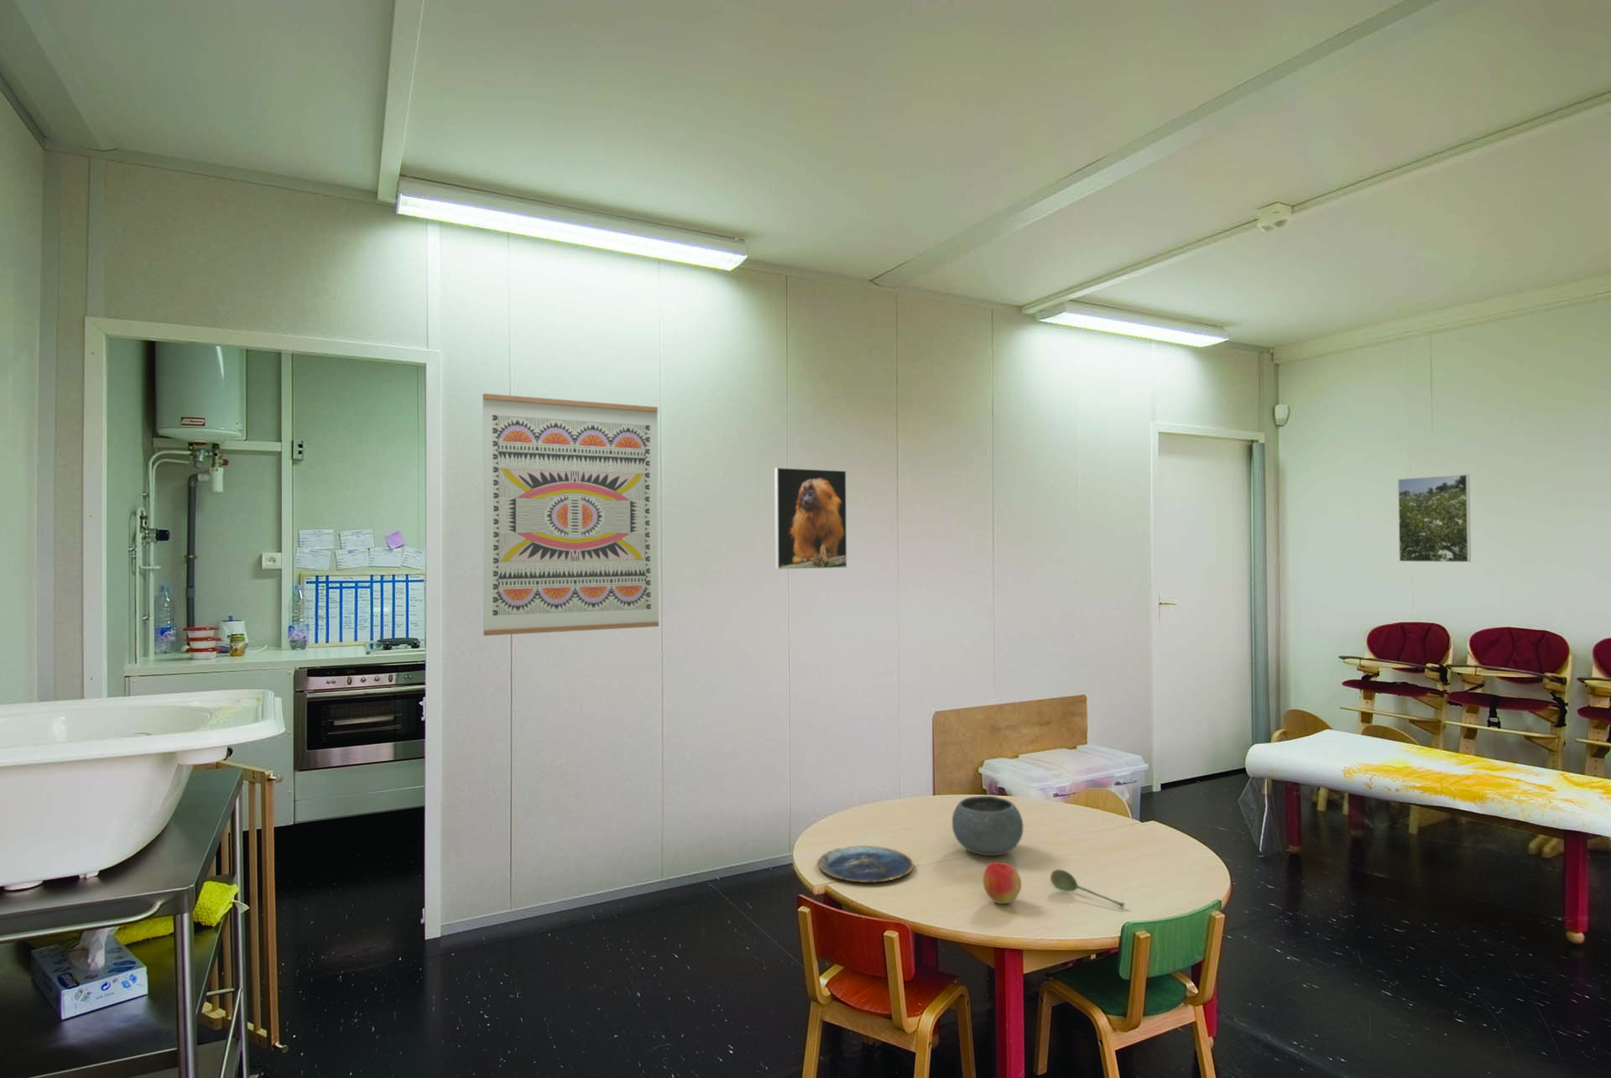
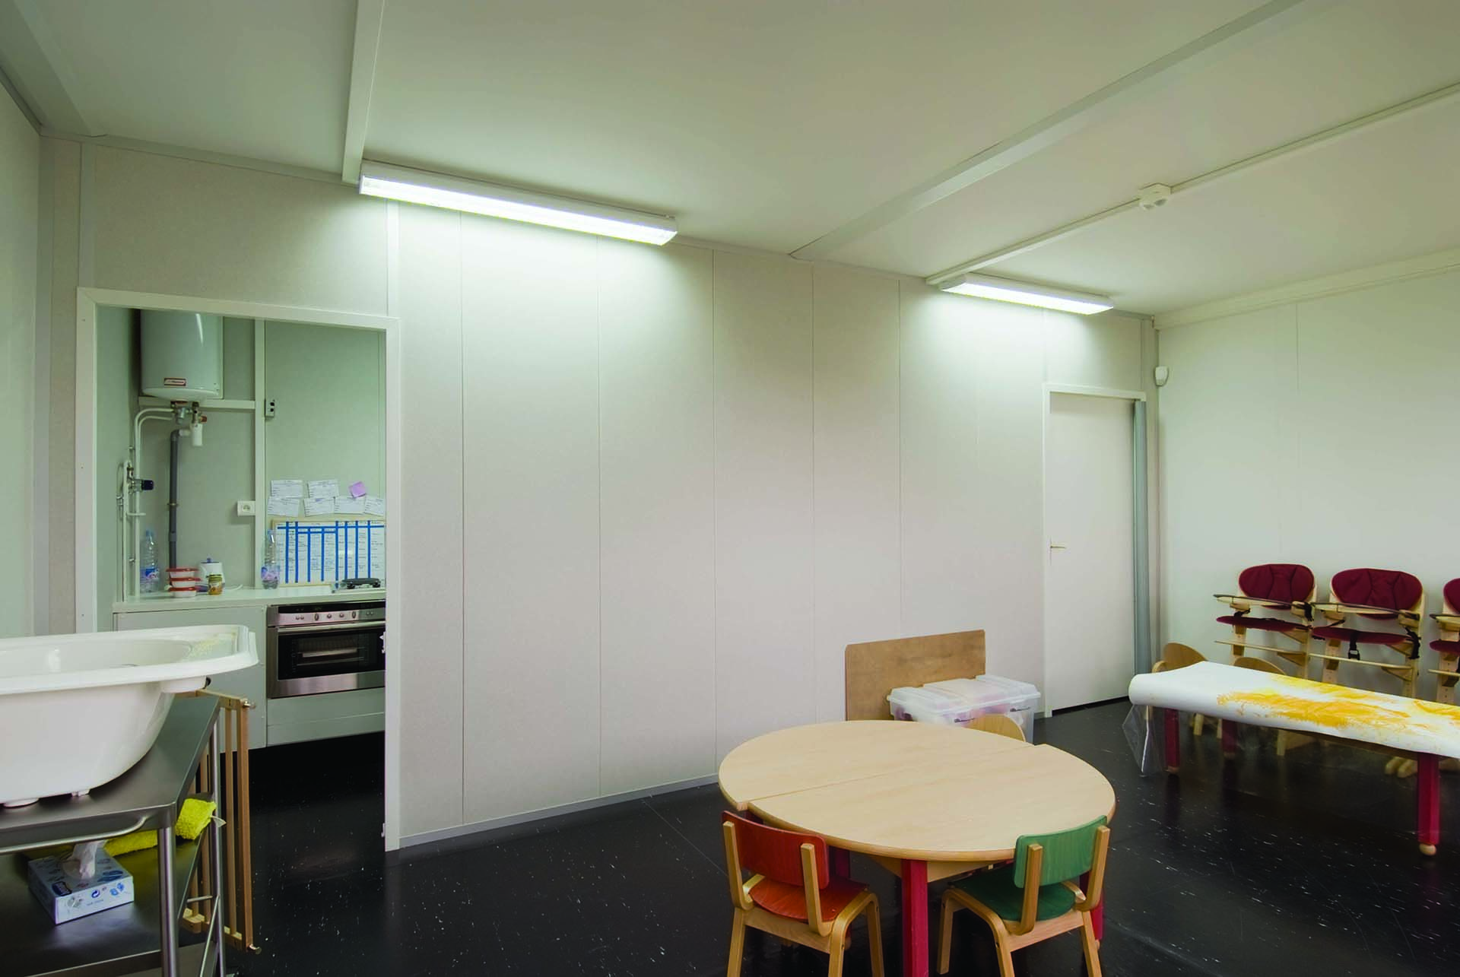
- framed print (811, 519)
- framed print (1433, 520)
- soupspoon (1085, 888)
- plate (865, 864)
- apple (1002, 883)
- bowl (988, 828)
- wall art (575, 515)
